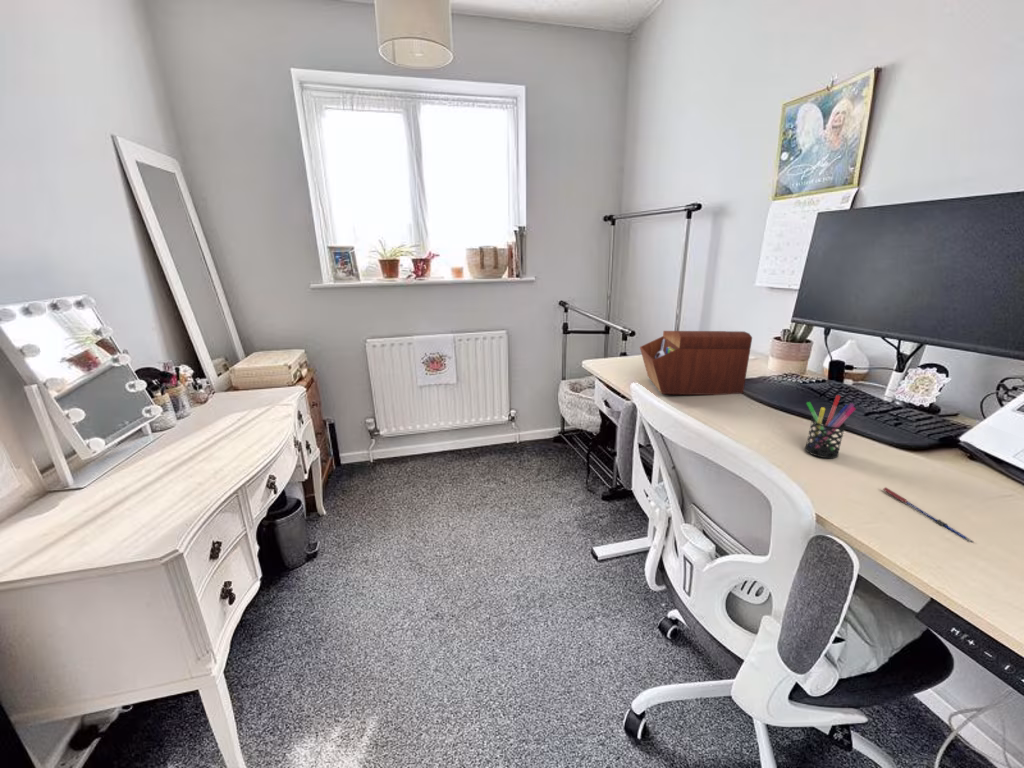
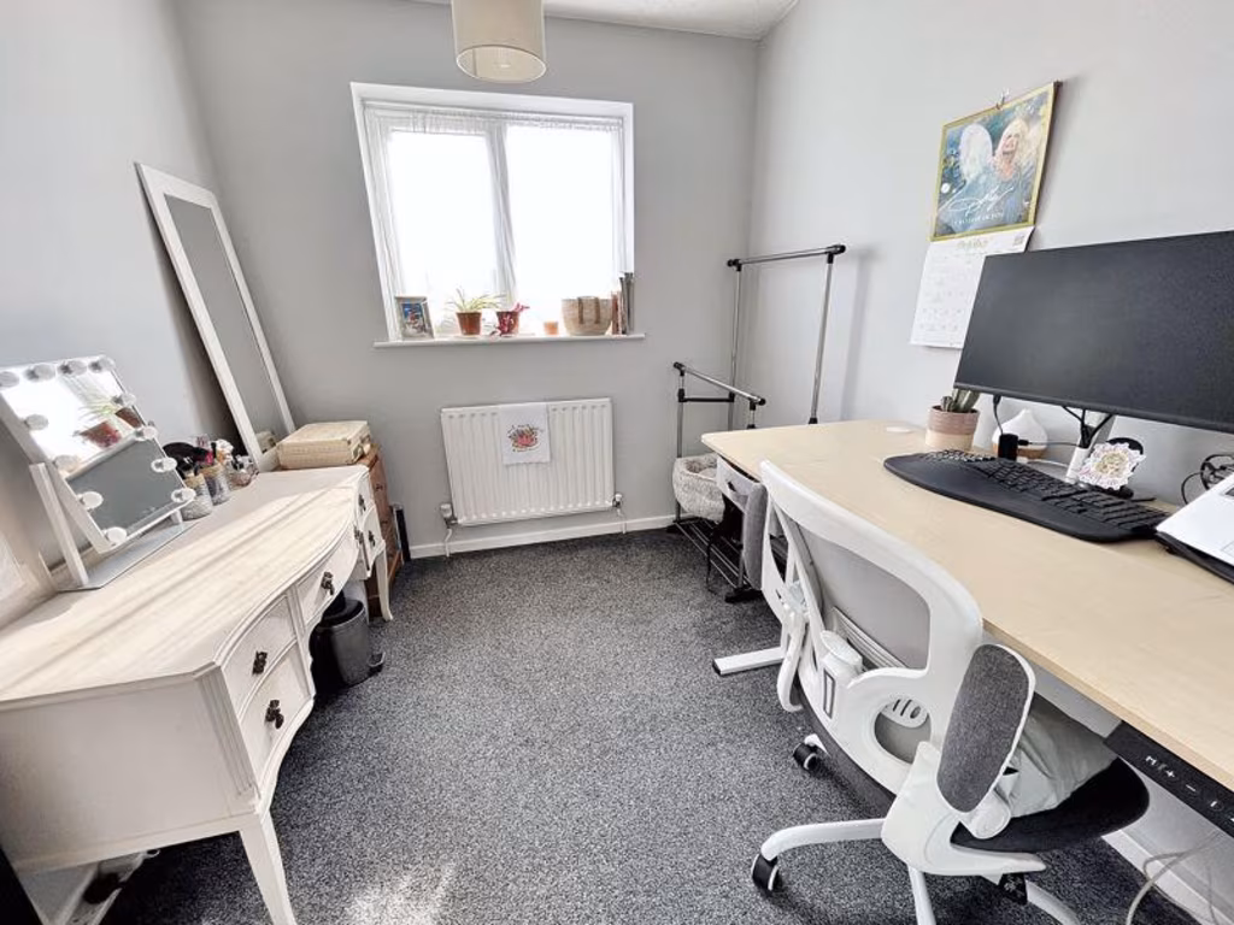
- pen (924, 512)
- pen holder (824, 424)
- sewing box (688, 357)
